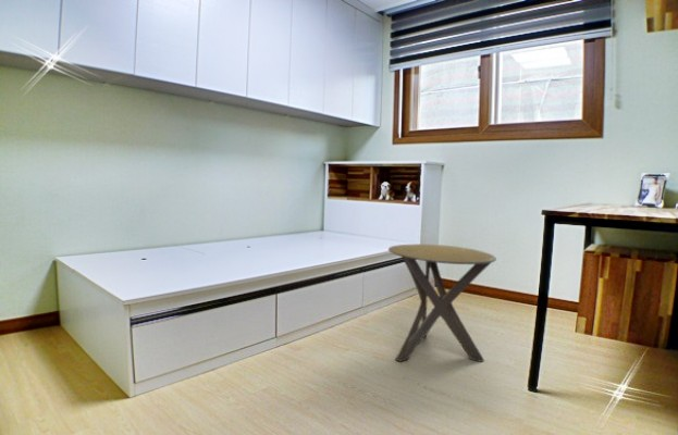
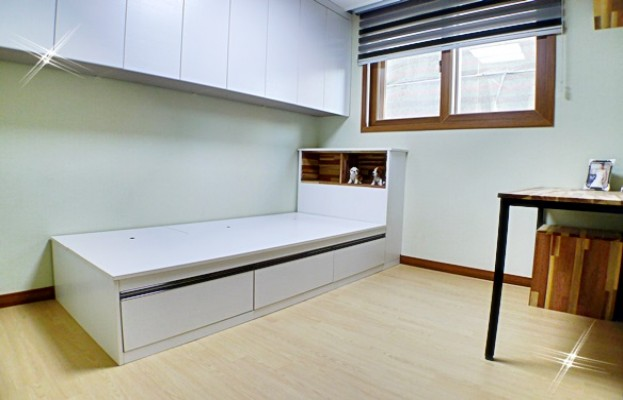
- side table (437, 301)
